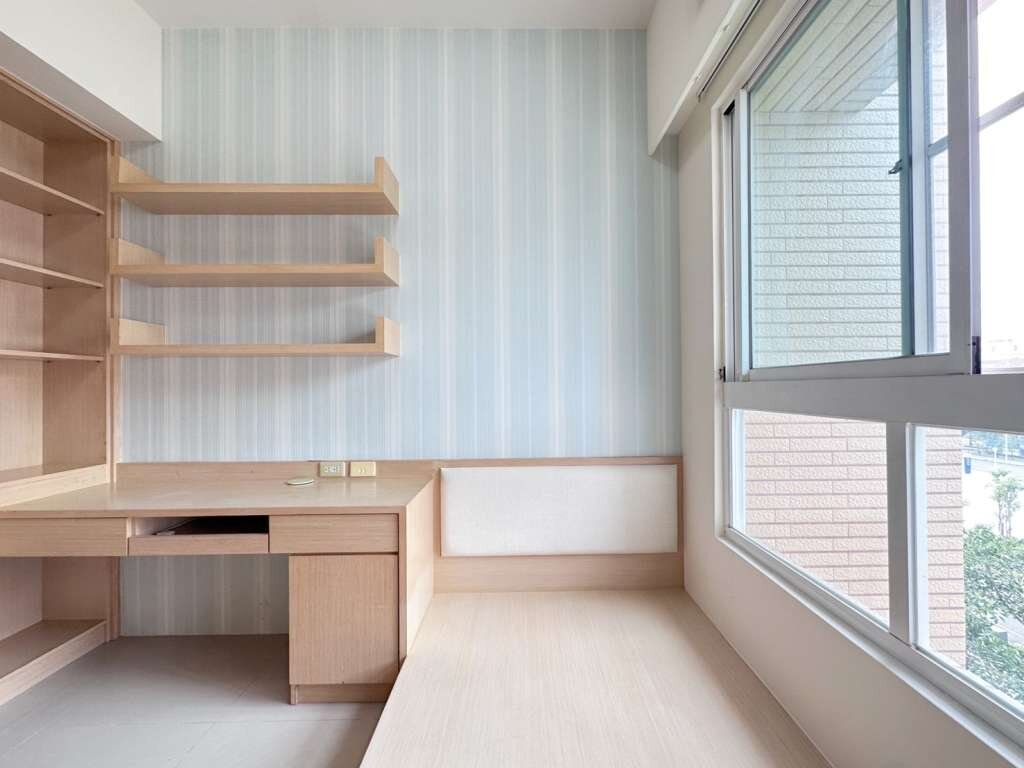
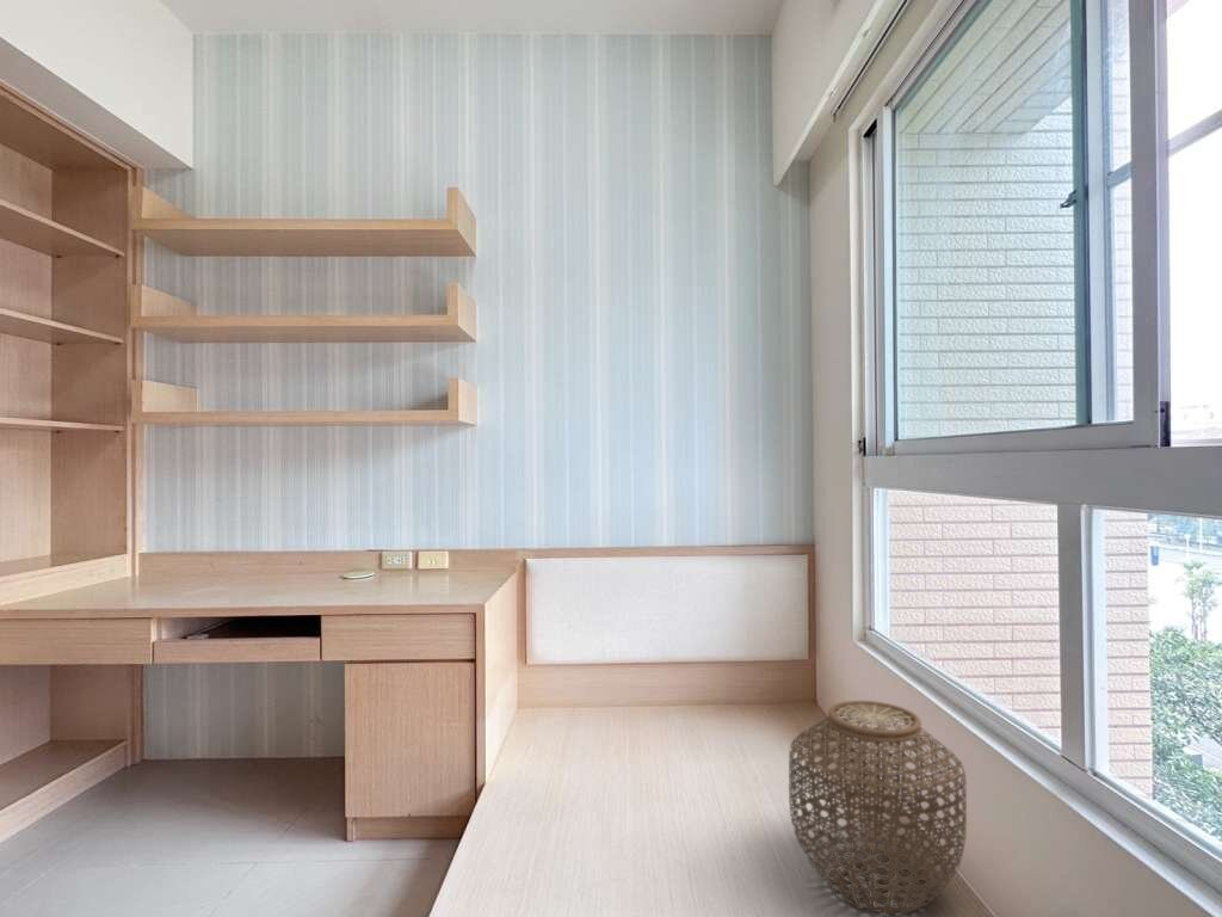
+ woven basket (874, 799)
